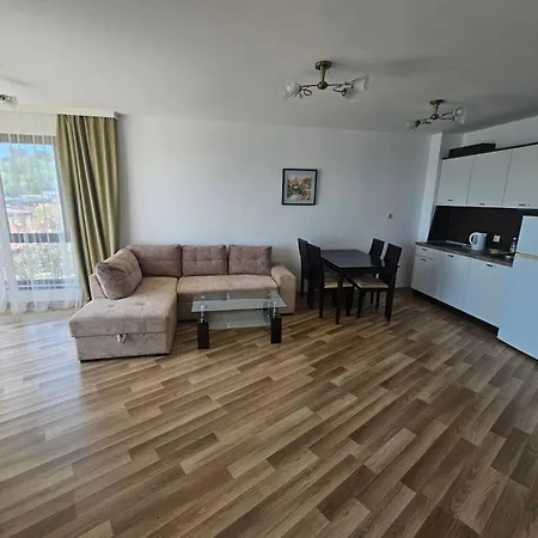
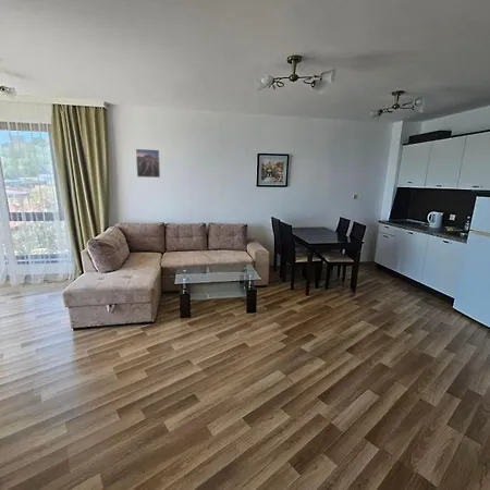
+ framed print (148, 163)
